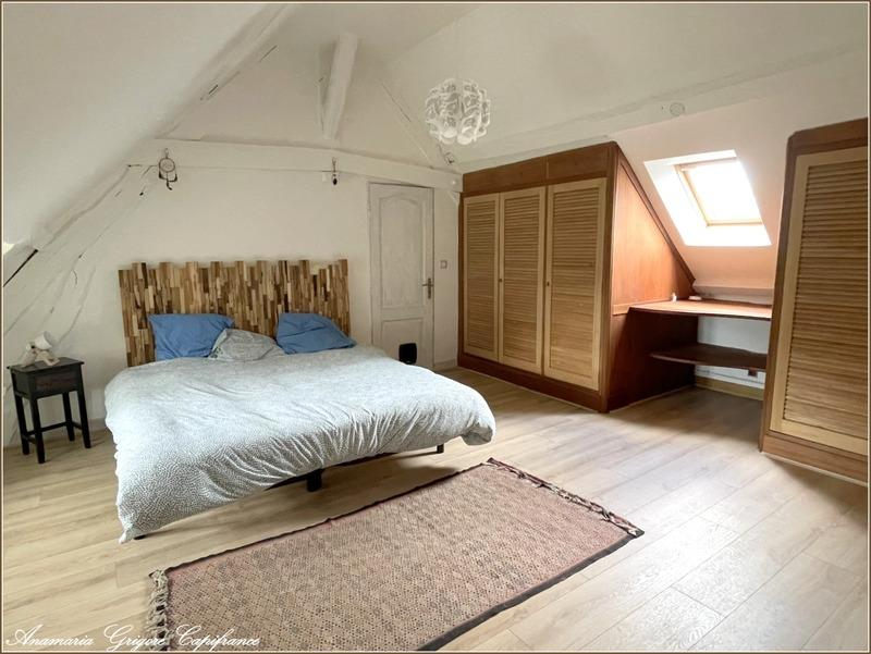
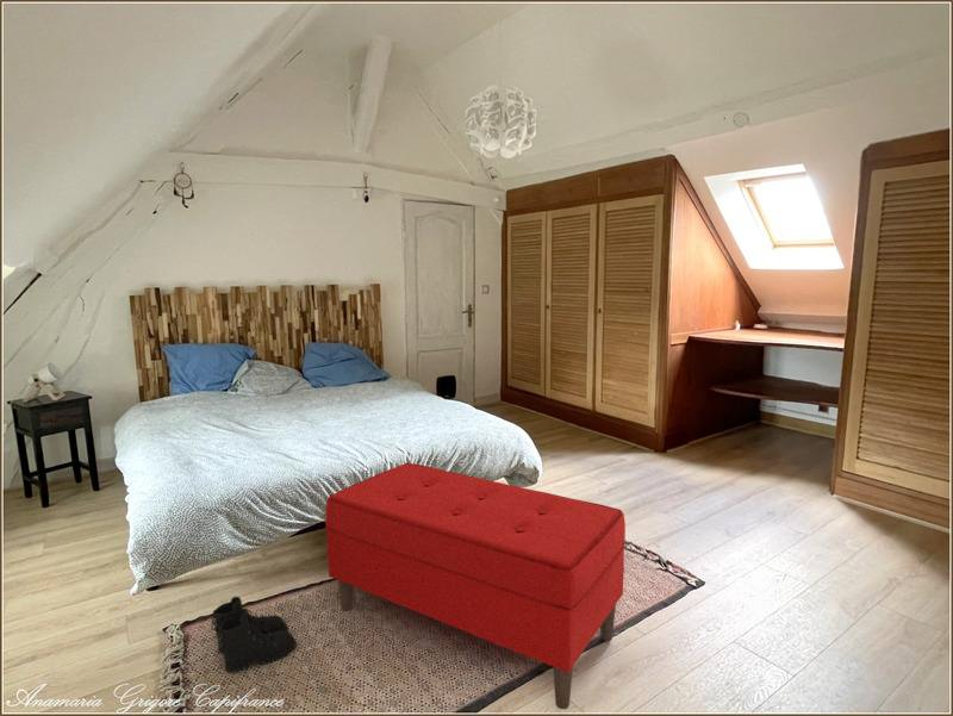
+ boots (254, 624)
+ bench (469, 564)
